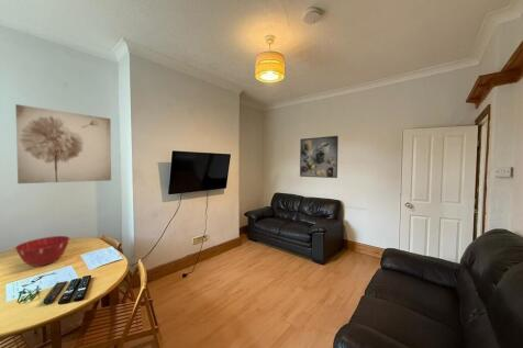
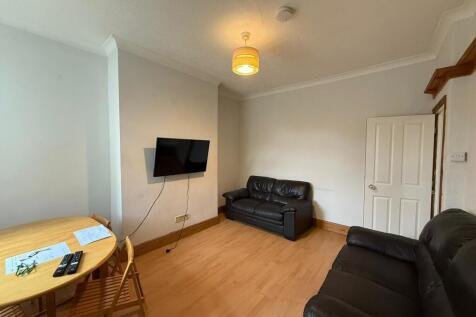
- mixing bowl (44, 251)
- remote control (56, 291)
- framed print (318, 157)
- wall art (69, 147)
